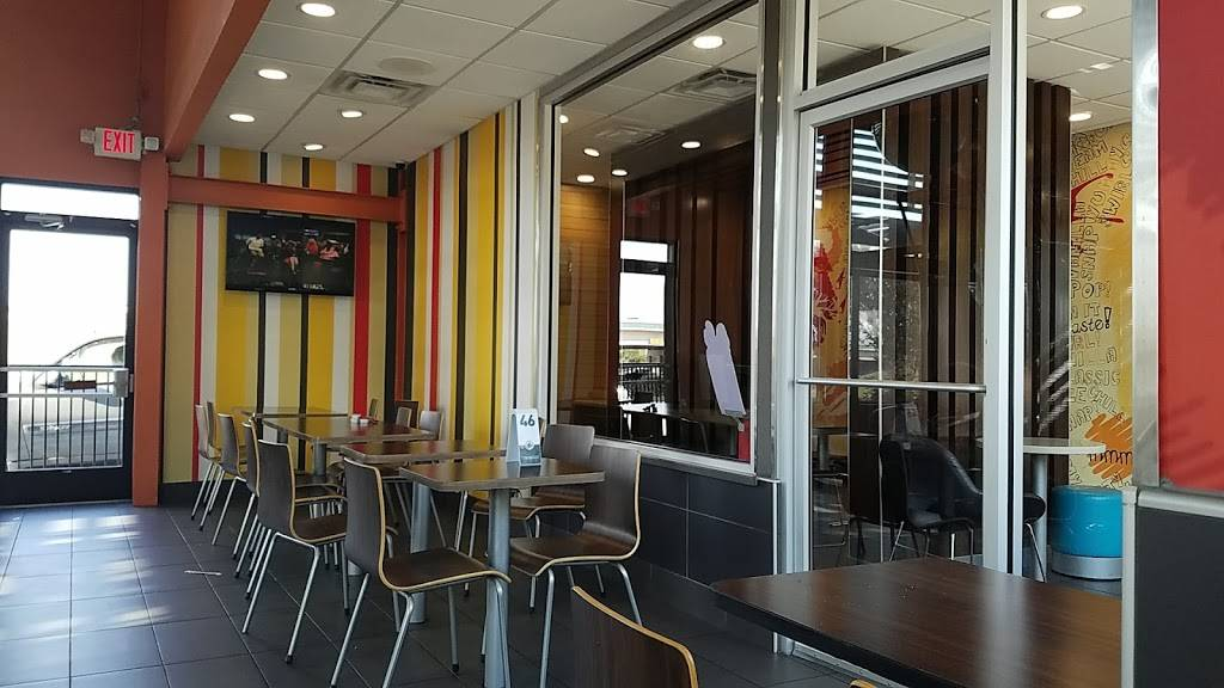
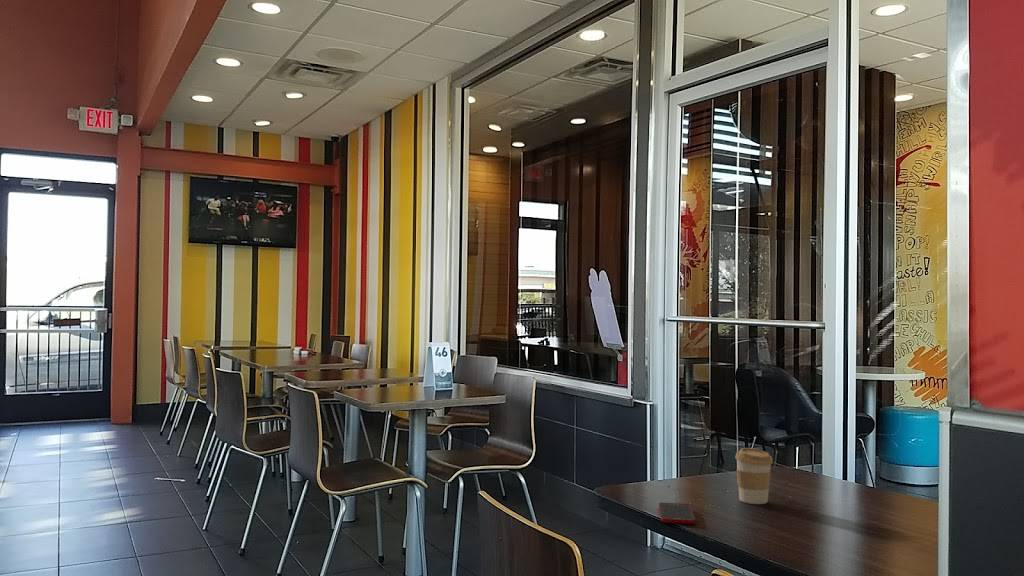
+ cell phone (676, 513)
+ coffee cup (753, 475)
